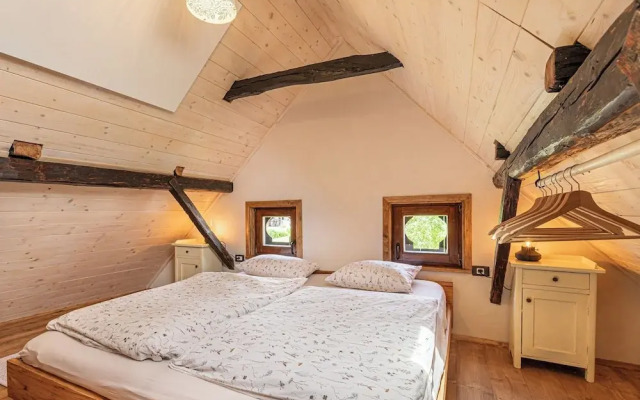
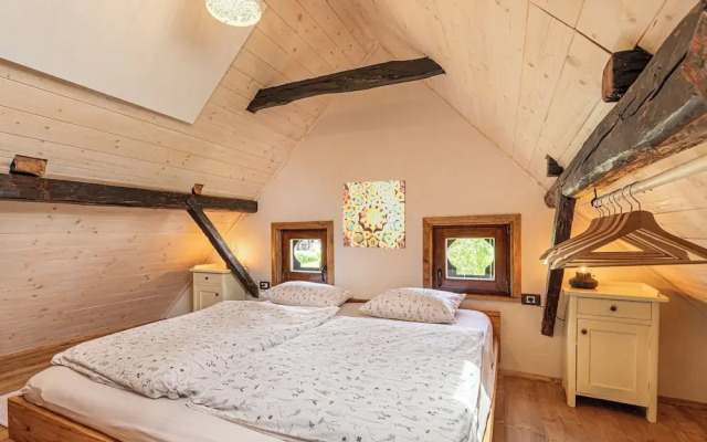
+ wall art (372, 214)
